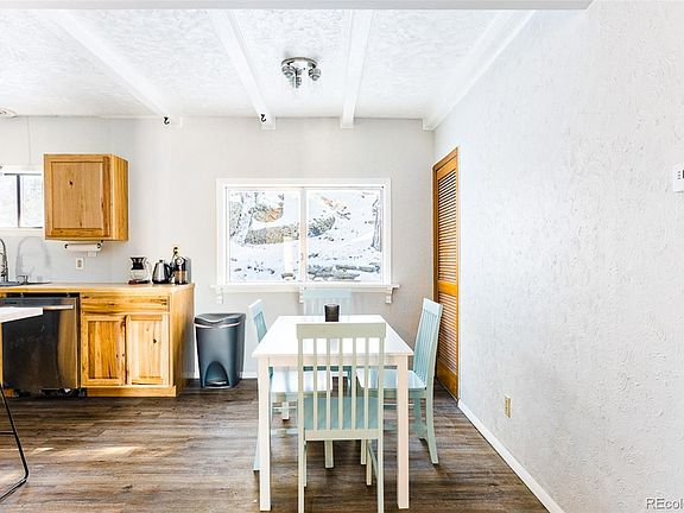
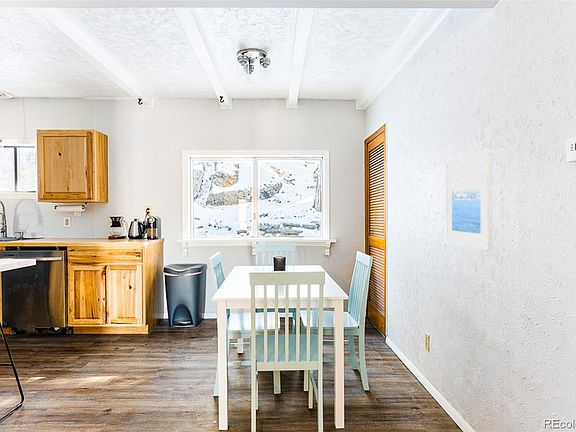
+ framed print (466, 201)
